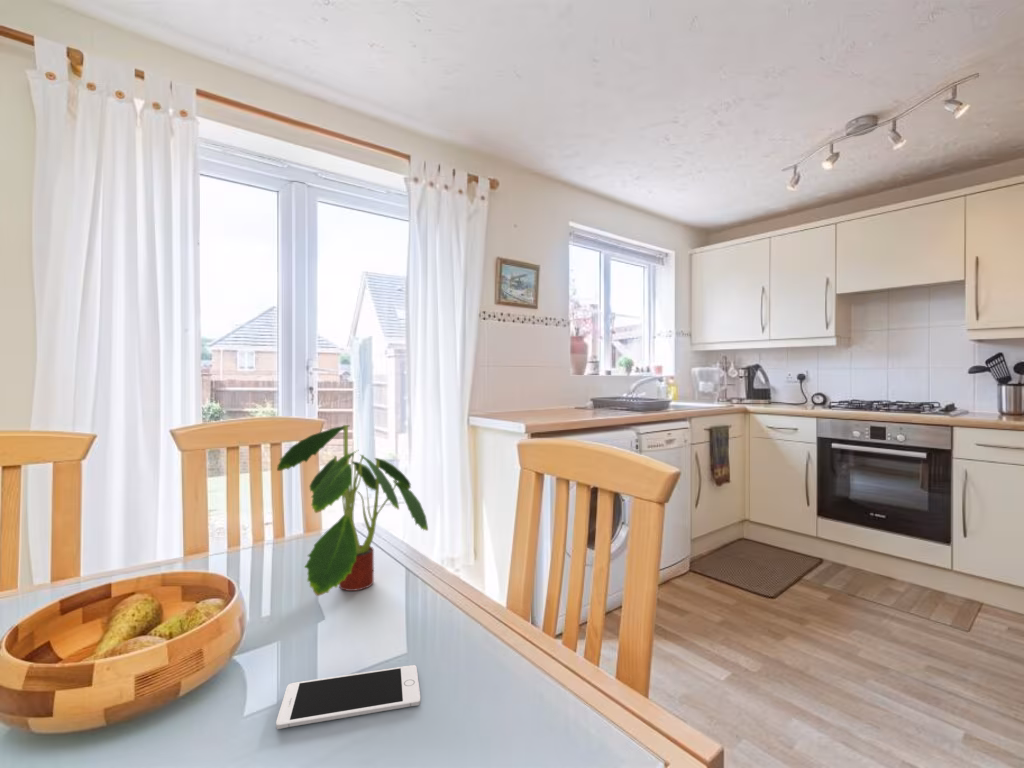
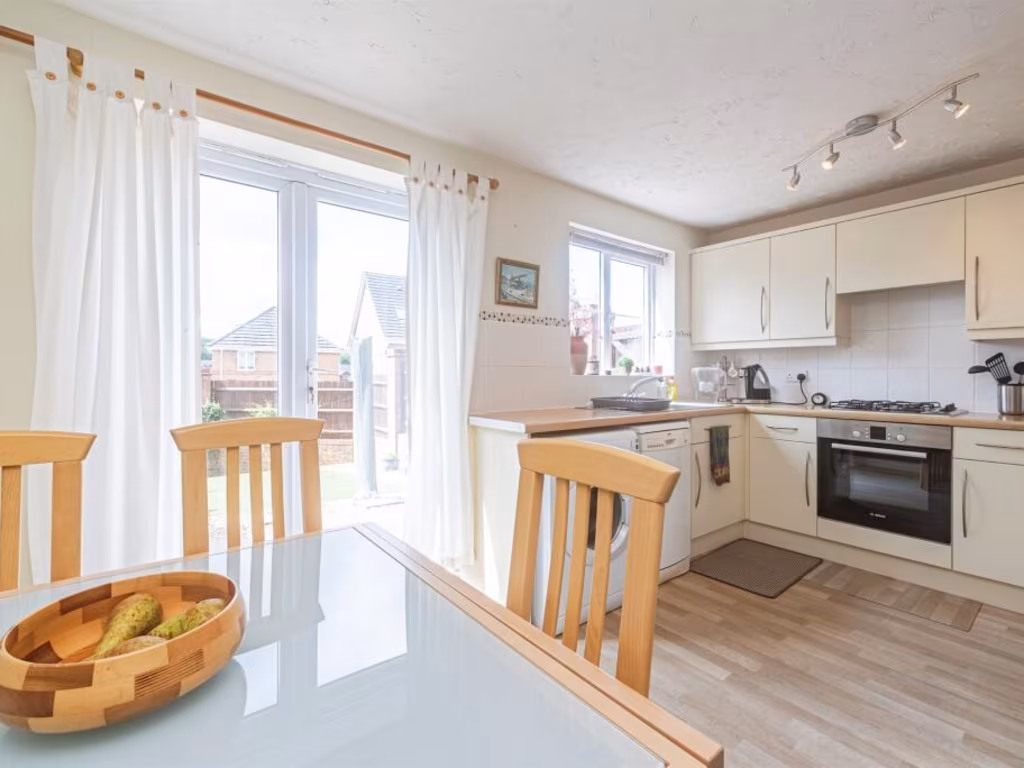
- plant (348, 506)
- cell phone (352, 694)
